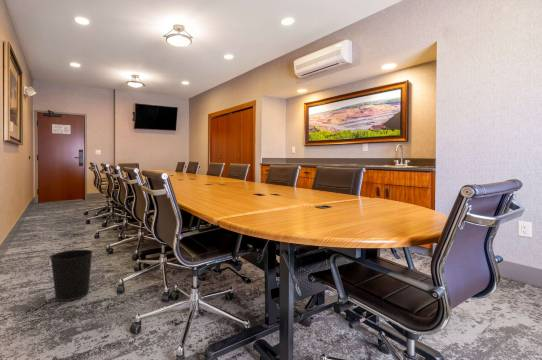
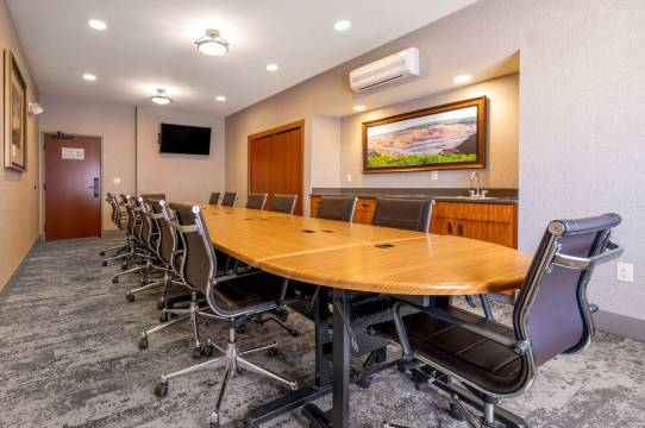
- wastebasket (72, 274)
